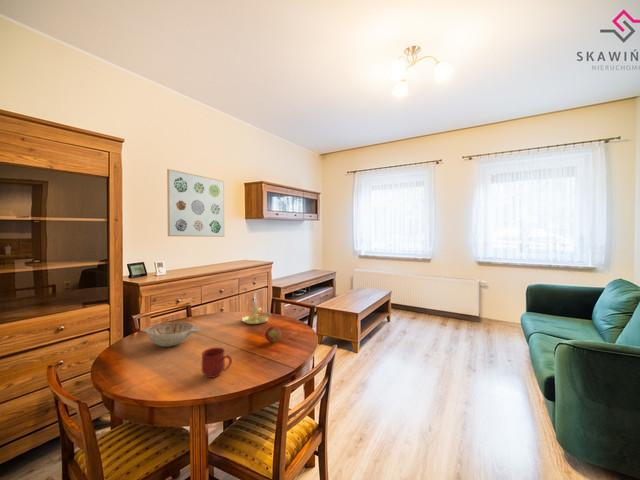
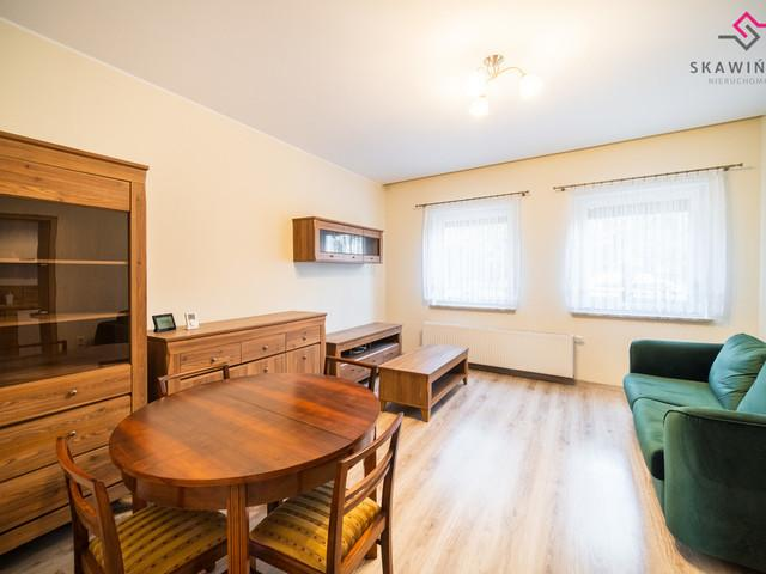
- candle holder (257, 307)
- mug (217, 363)
- wall art (198, 206)
- apple (273, 334)
- decorative bowl (171, 335)
